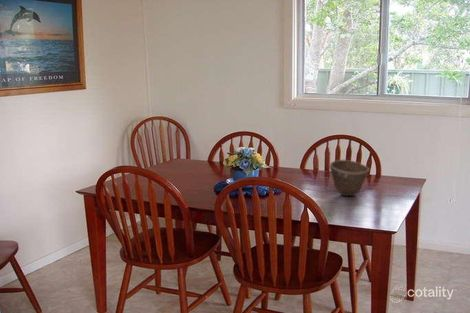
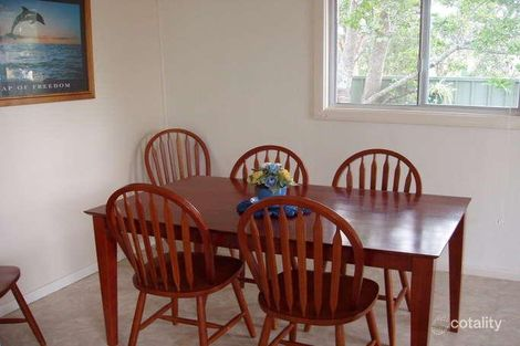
- bowl (348, 179)
